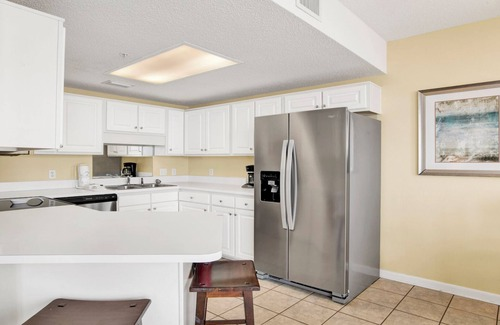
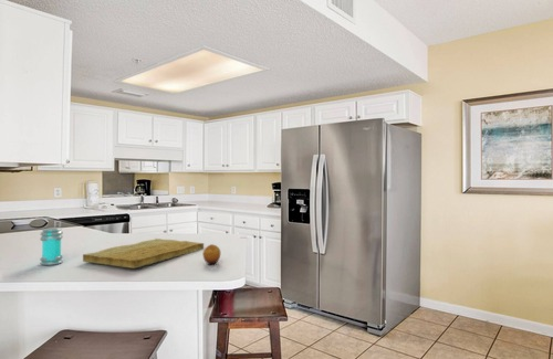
+ fruit (211, 254)
+ cutting board (148, 250)
+ jar (51, 245)
